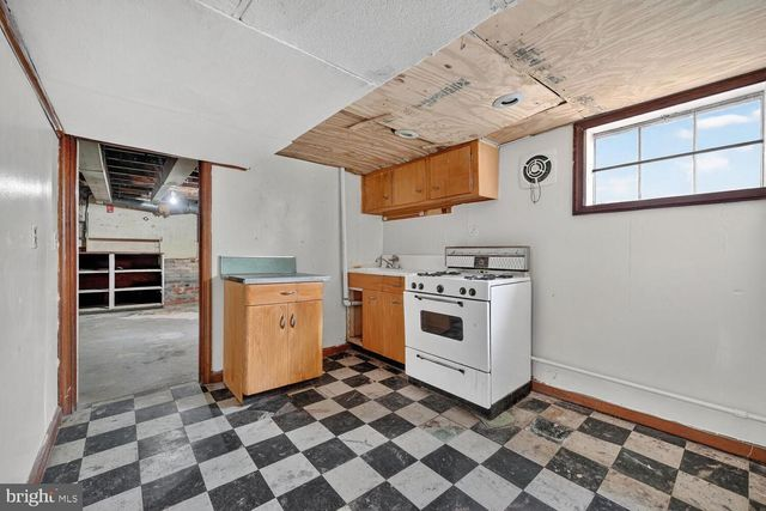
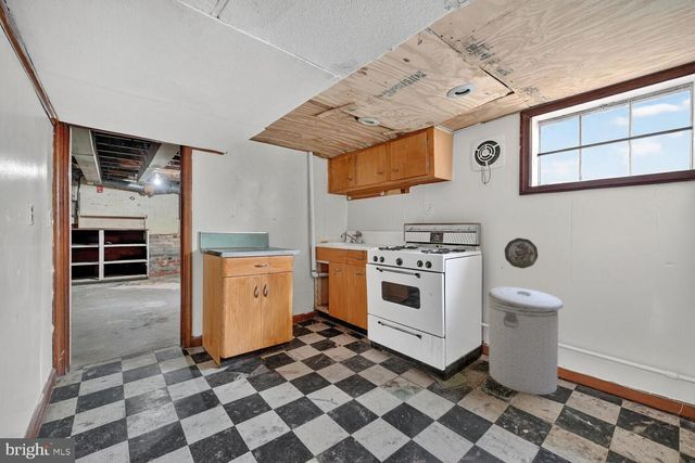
+ can (523, 335)
+ decorative plate (520, 253)
